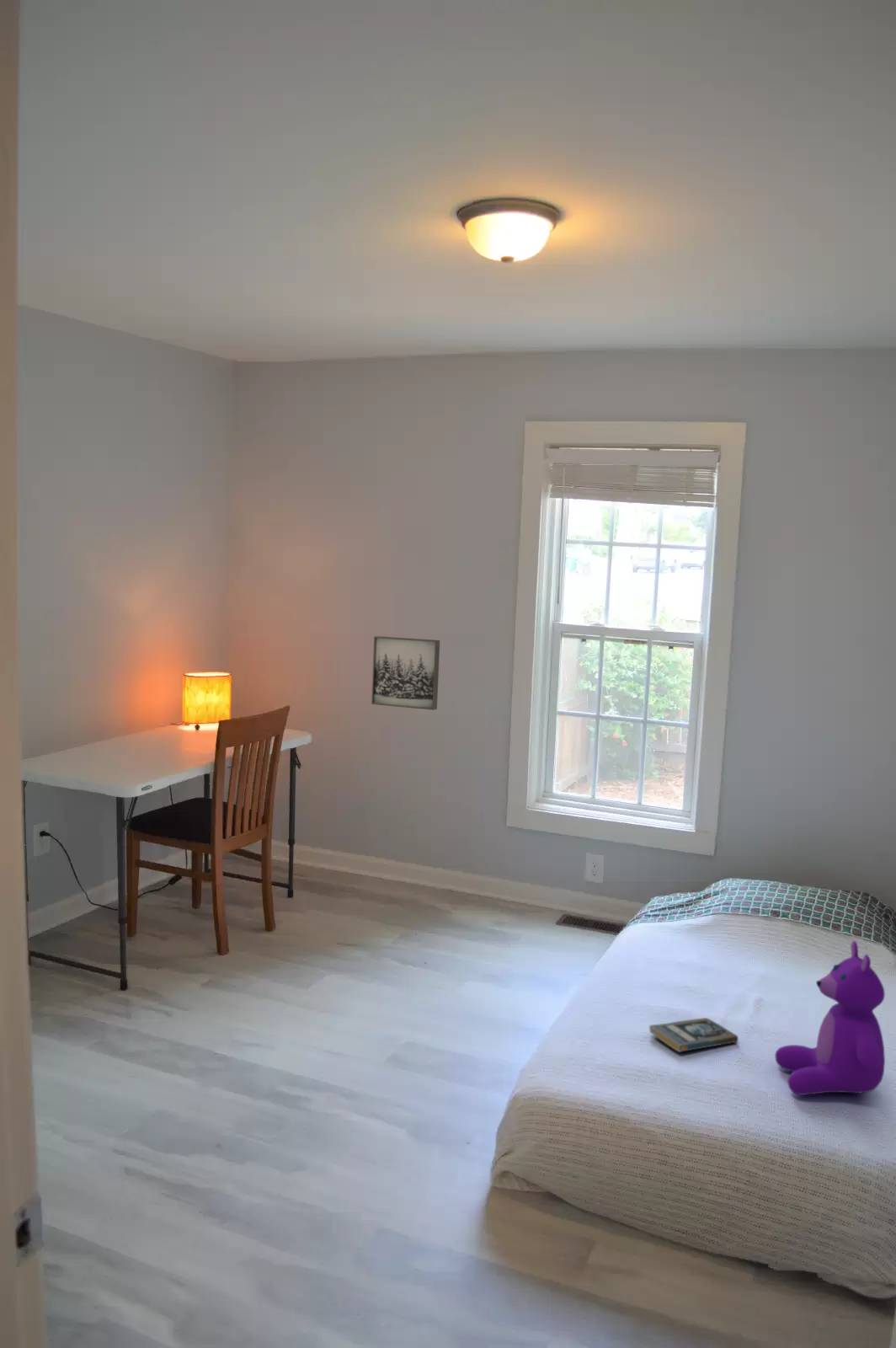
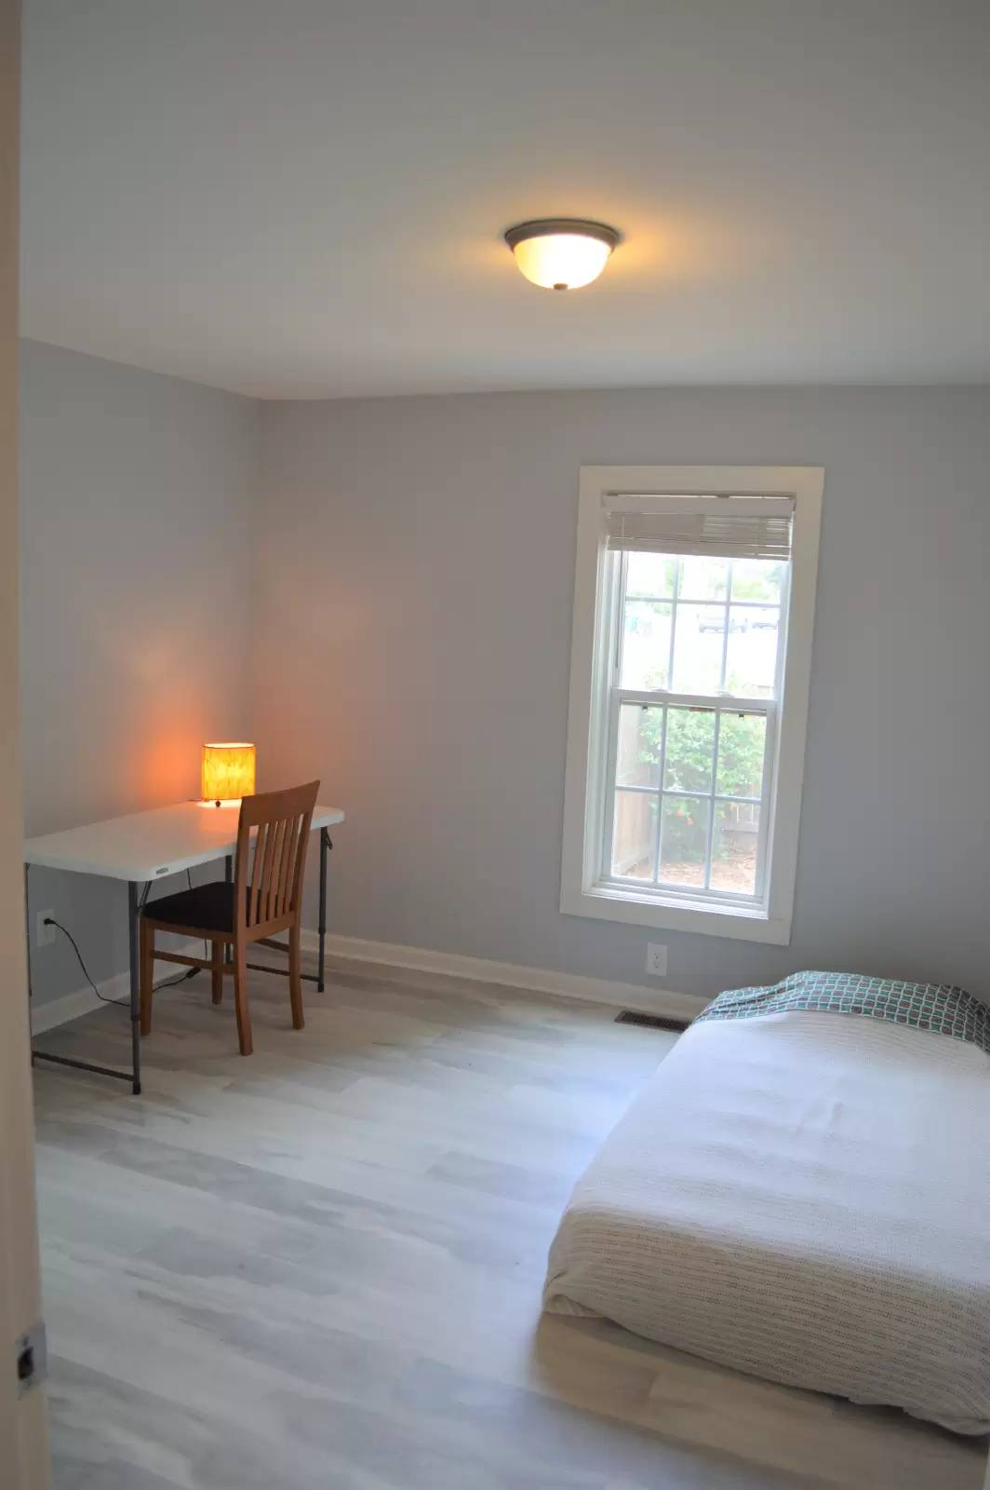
- wall art (405, 672)
- teddy bear (833, 1015)
- book (693, 1034)
